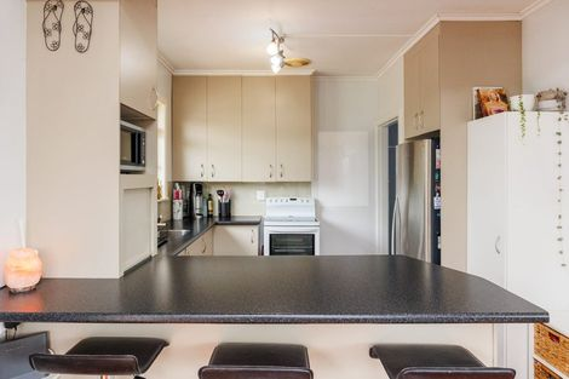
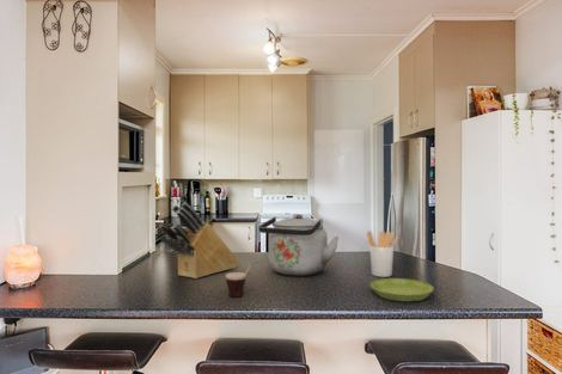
+ knife block (201, 237)
+ cup (244, 277)
+ utensil holder (383, 252)
+ saucer (401, 289)
+ kettle (303, 243)
